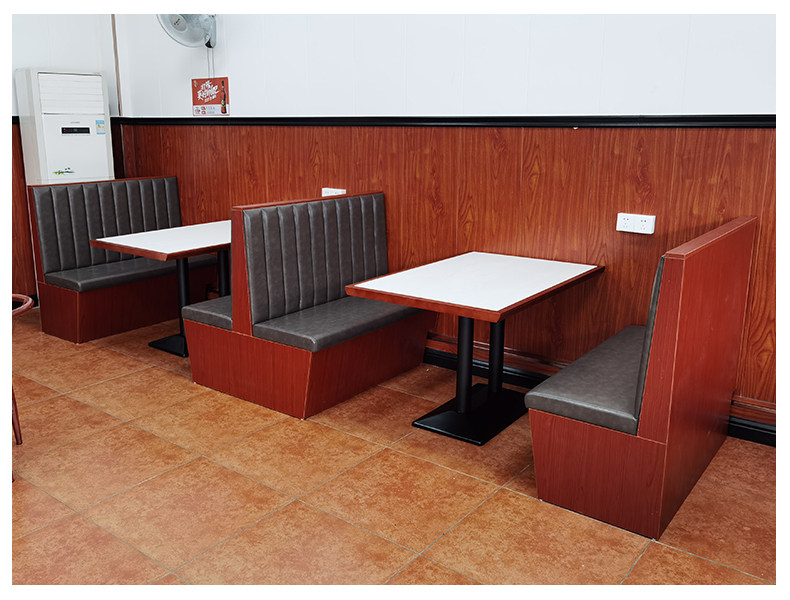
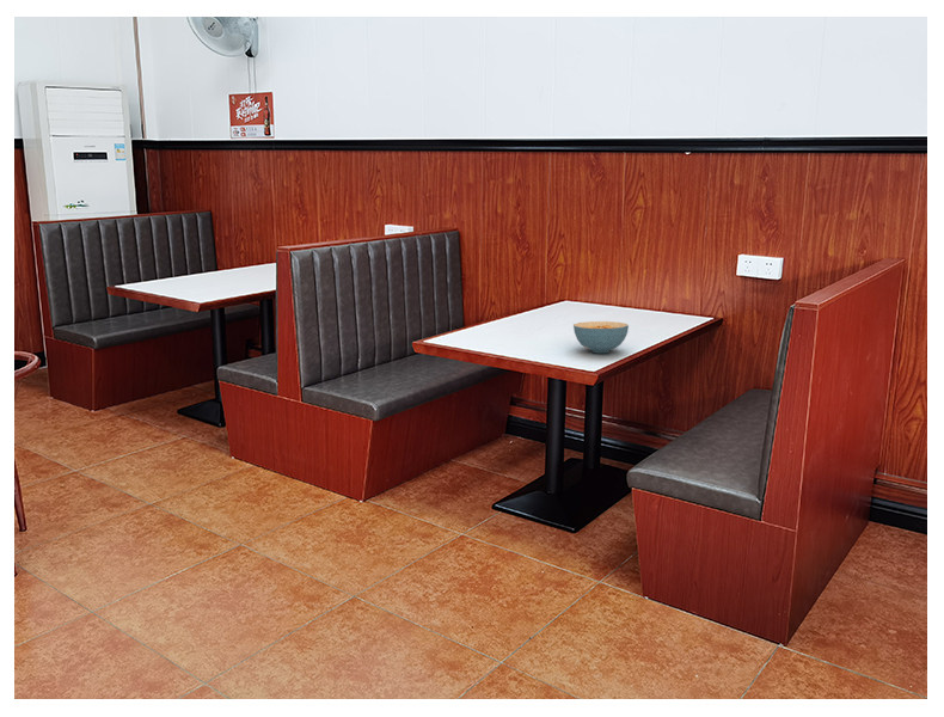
+ cereal bowl (600, 338)
